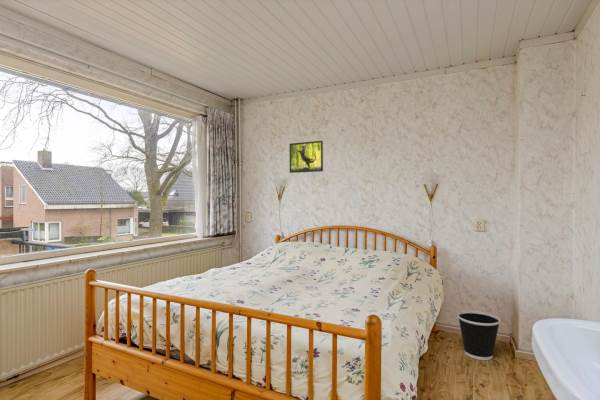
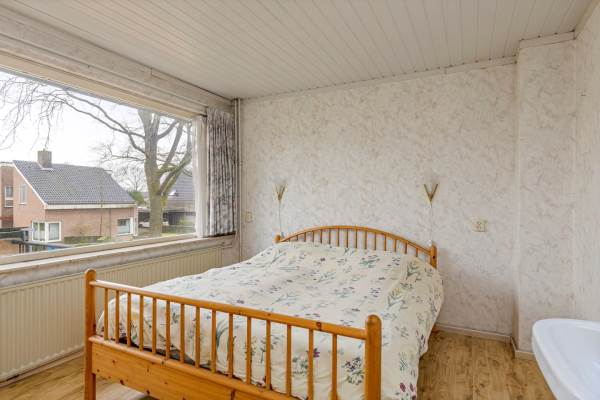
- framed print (305, 157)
- wastebasket (478, 335)
